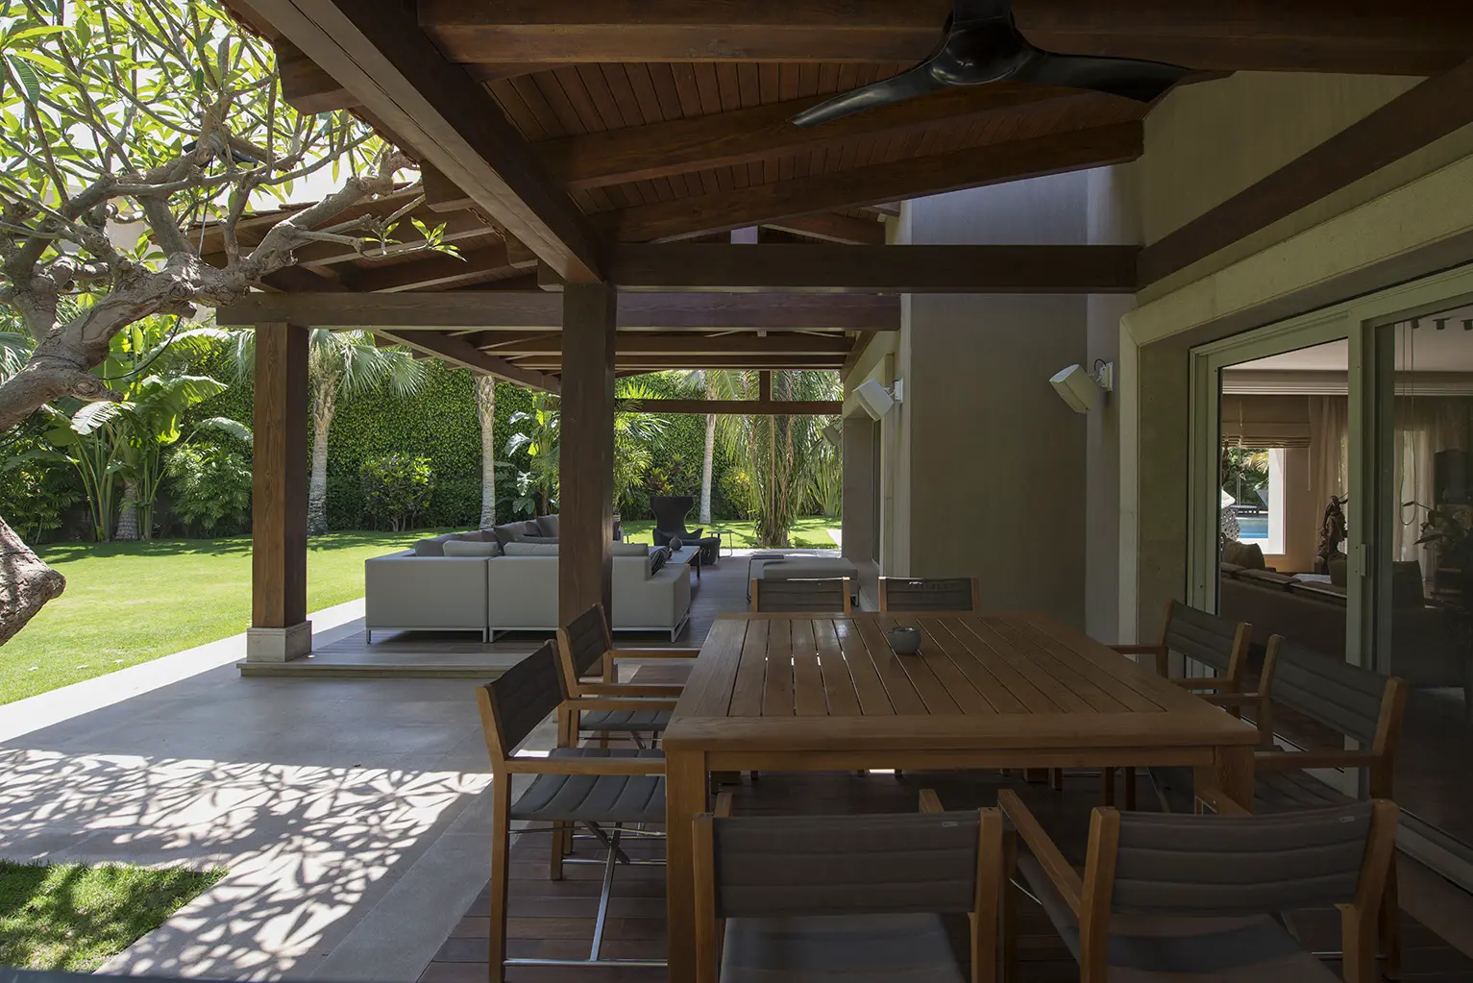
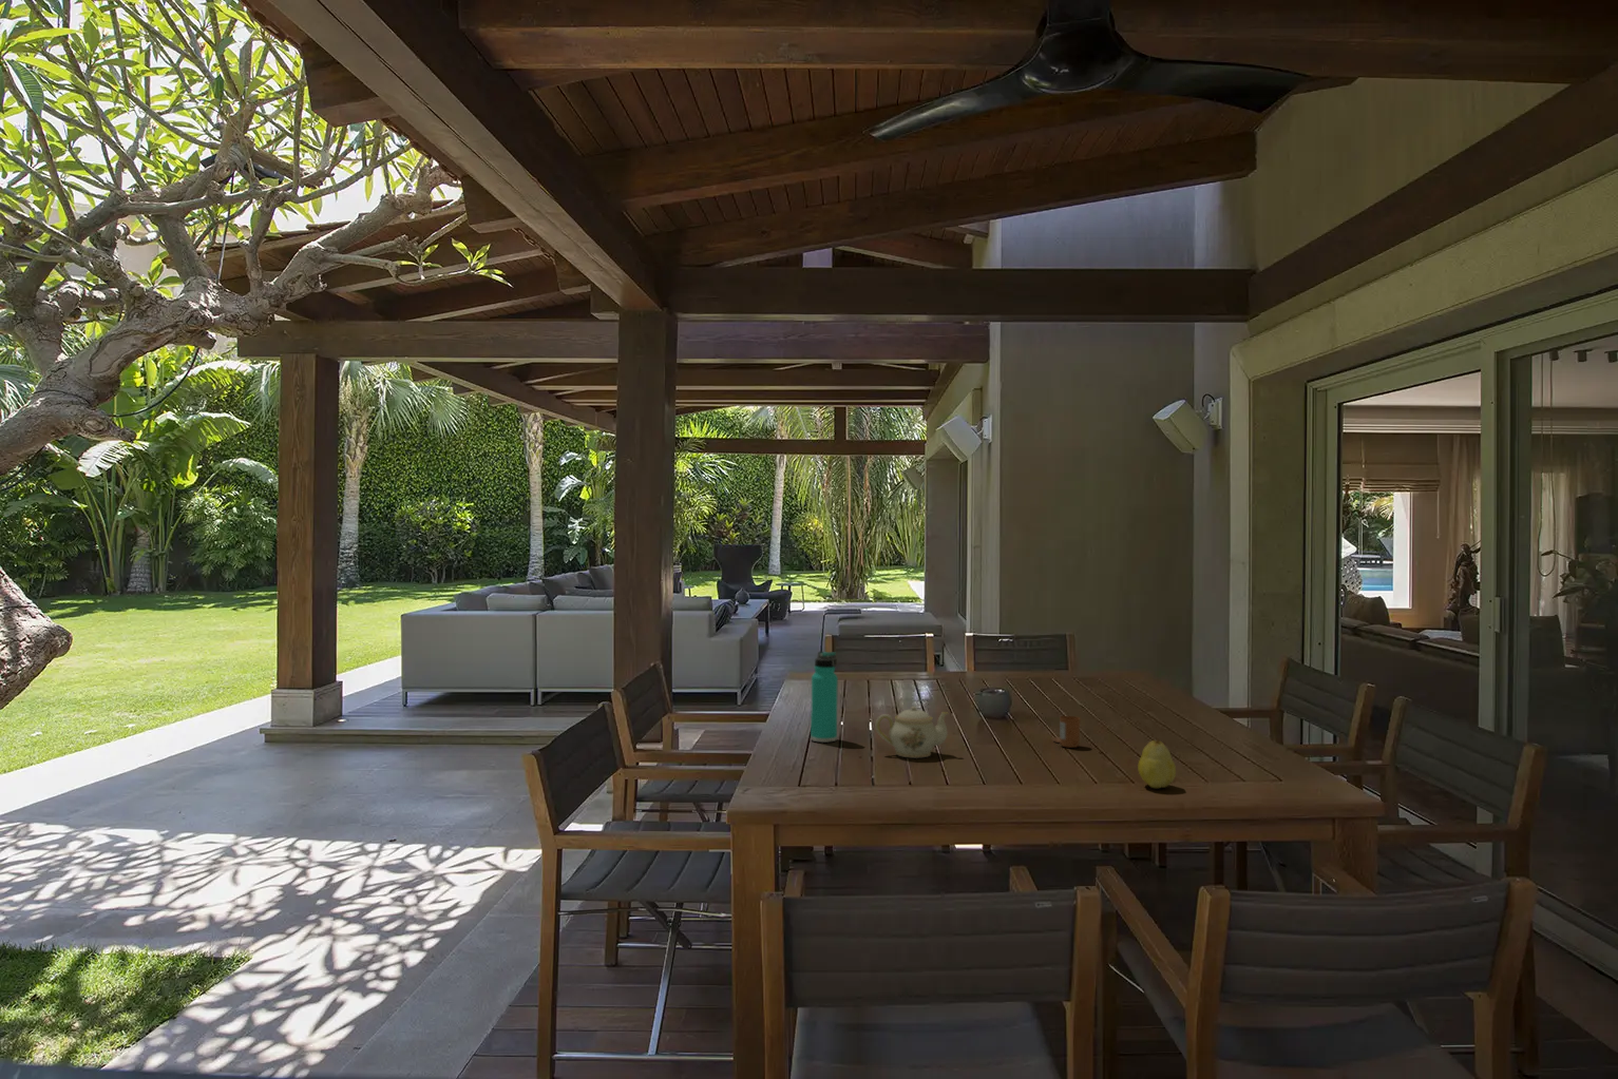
+ candle (1066, 729)
+ fruit (1154, 761)
+ teapot (911, 730)
+ thermos bottle (824, 695)
